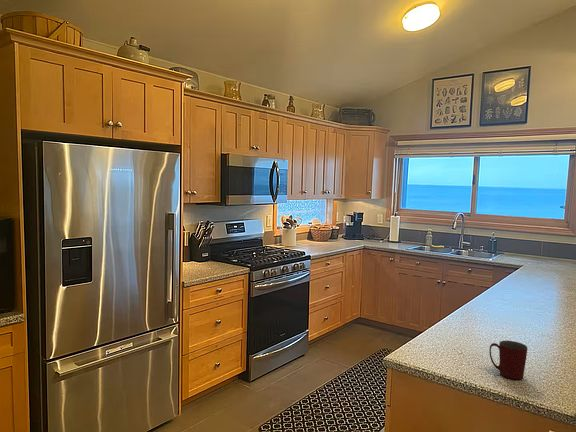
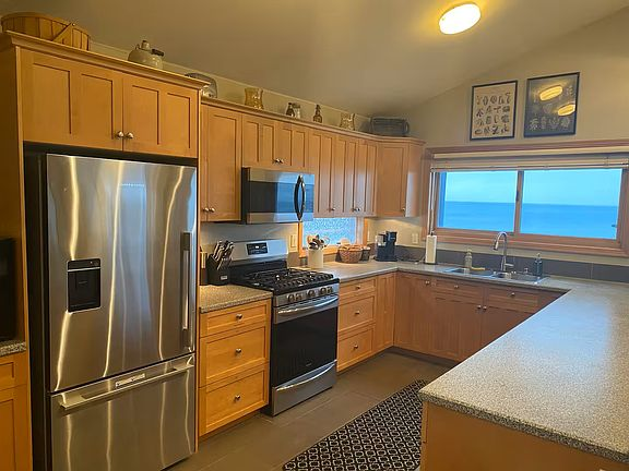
- mug (507, 359)
